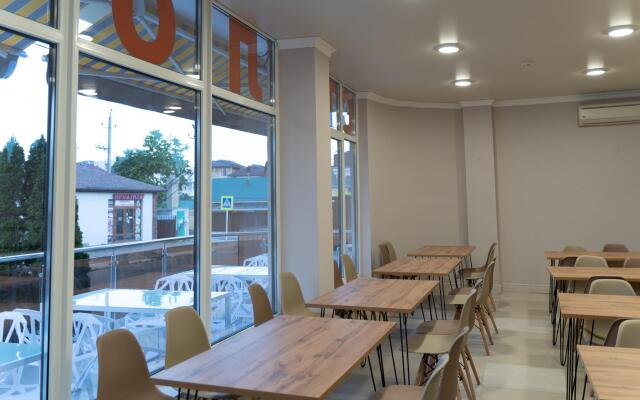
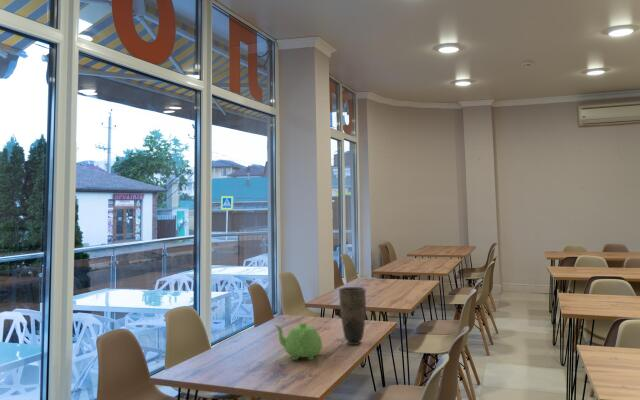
+ teapot (298, 340)
+ vase (352, 315)
